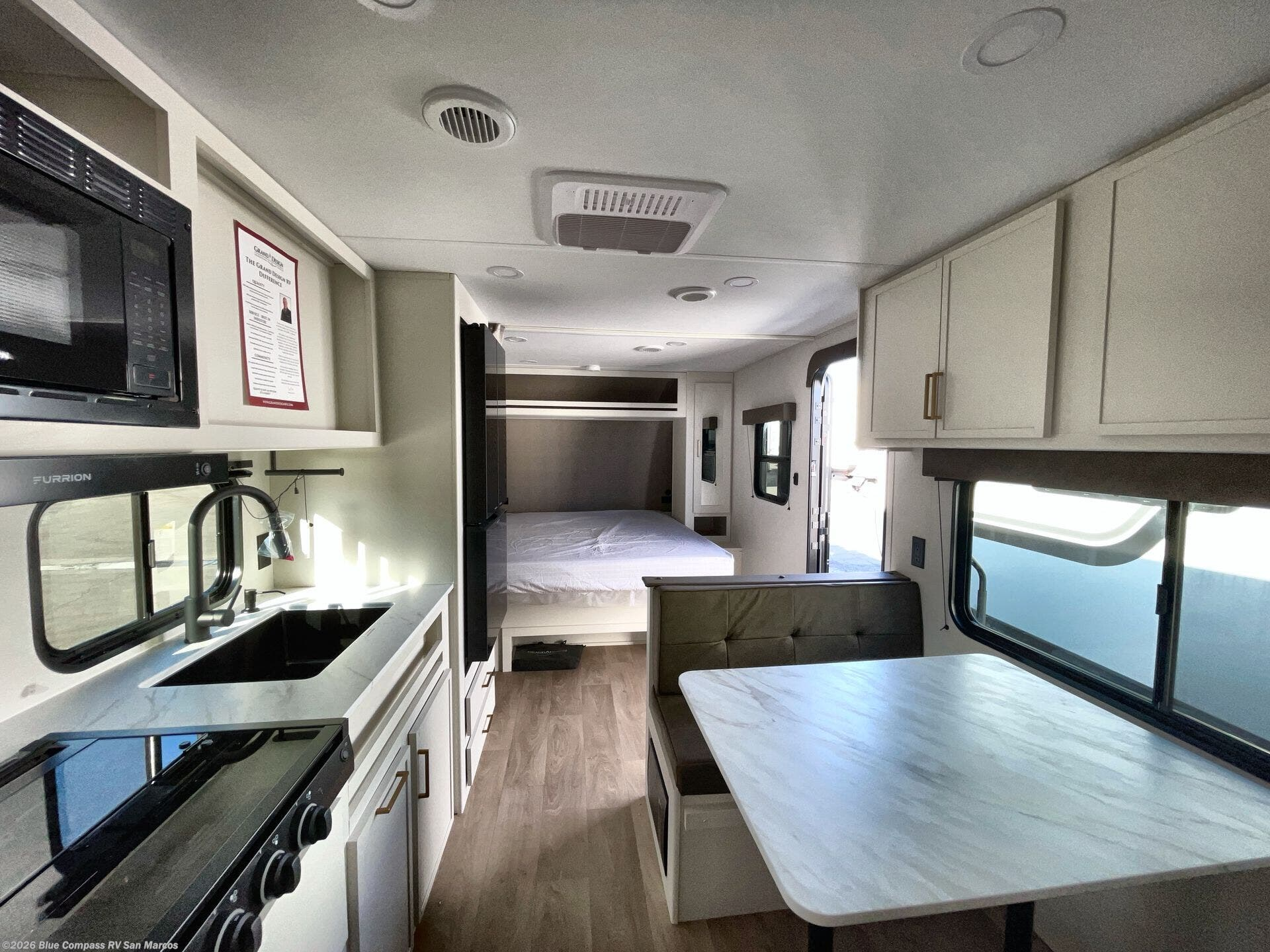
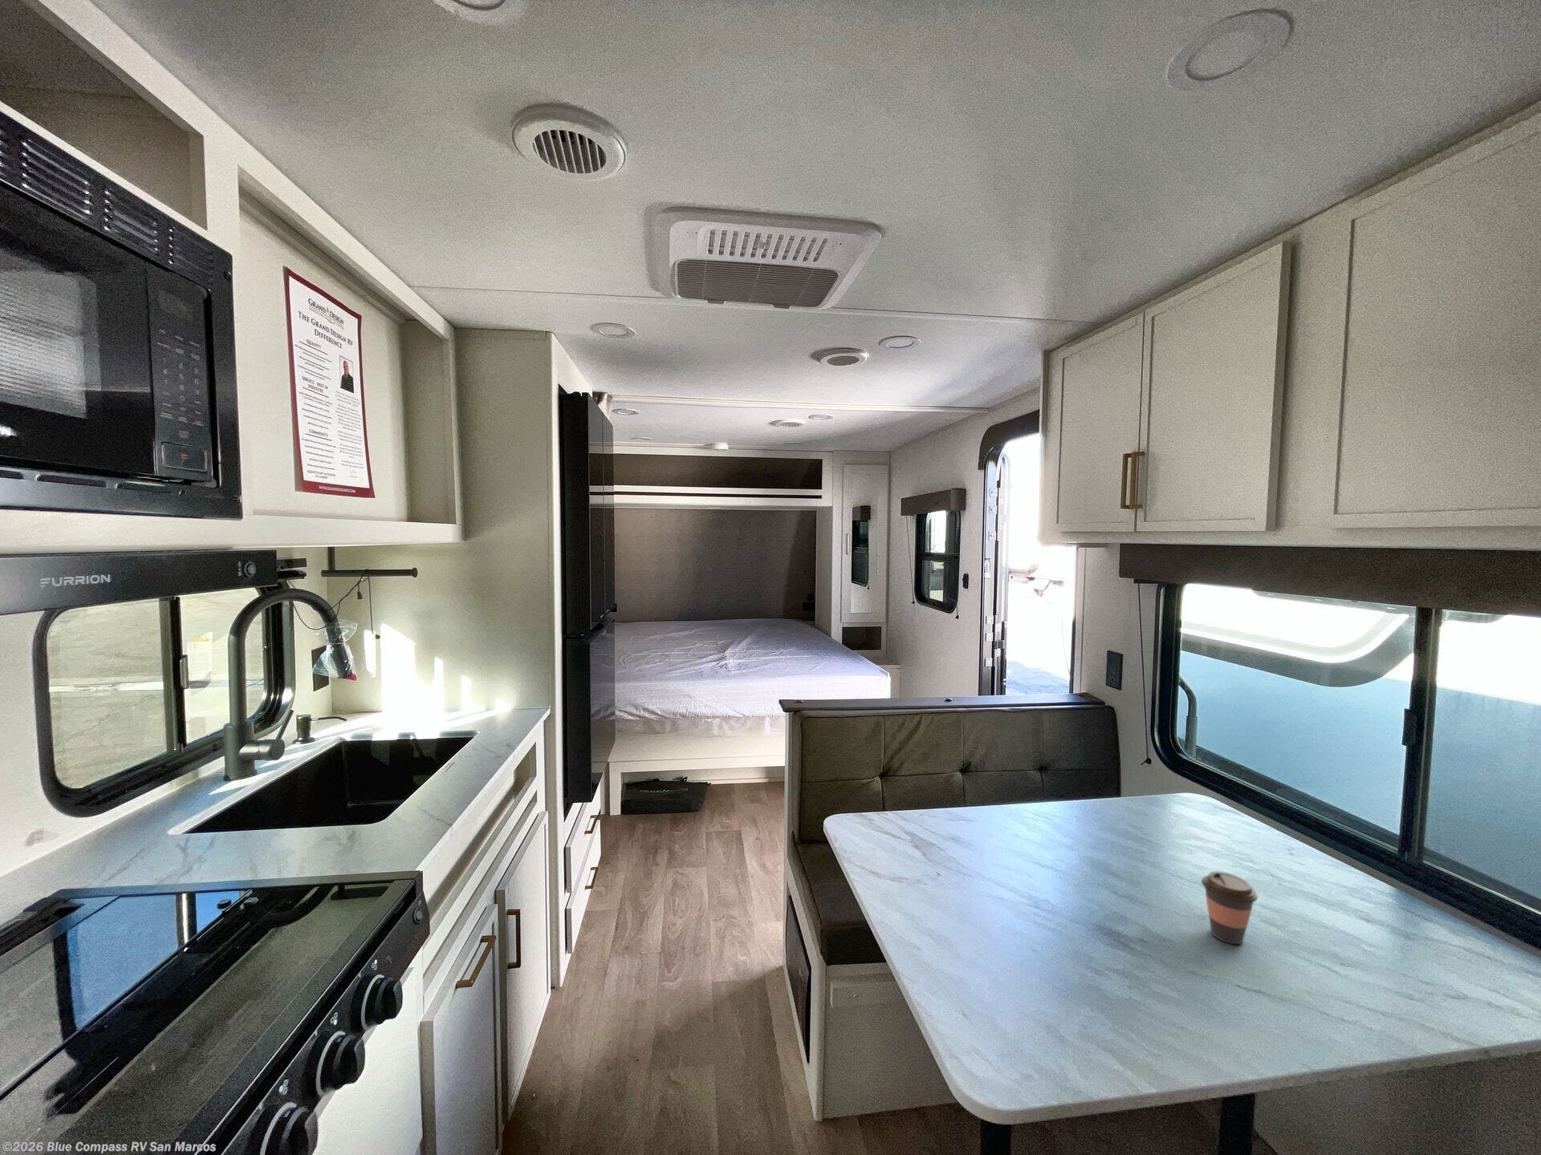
+ coffee cup (1228, 907)
